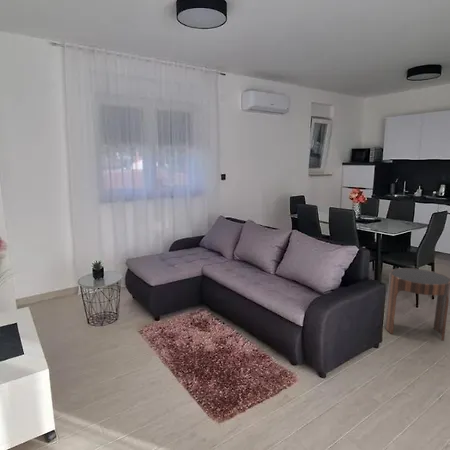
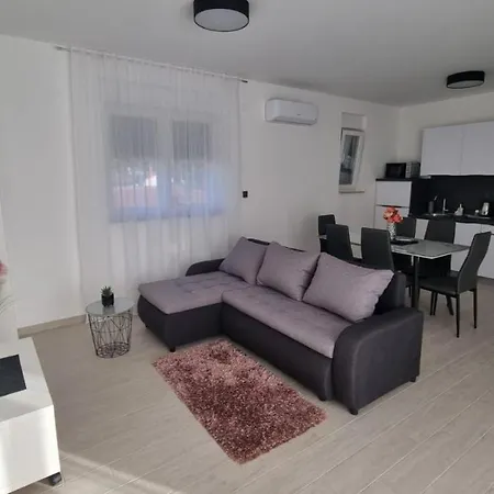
- side table (416, 293)
